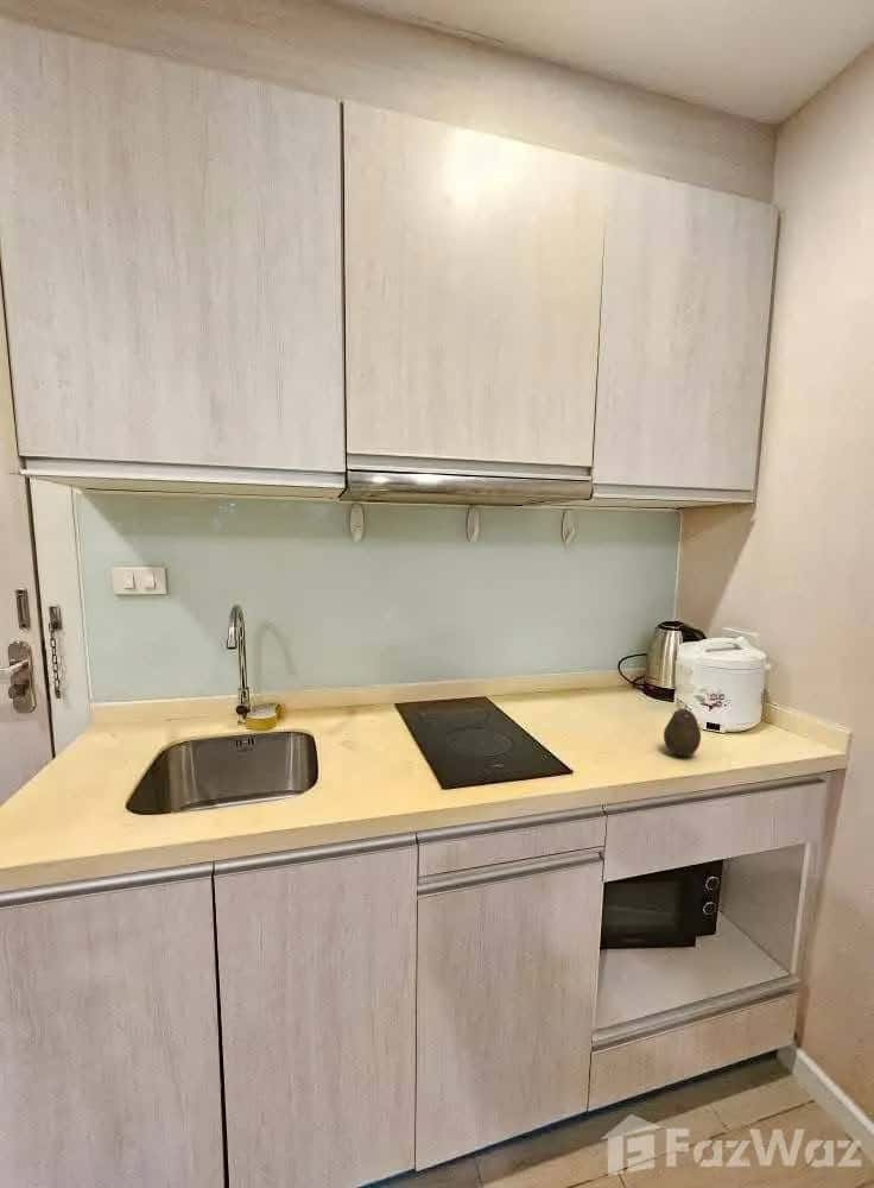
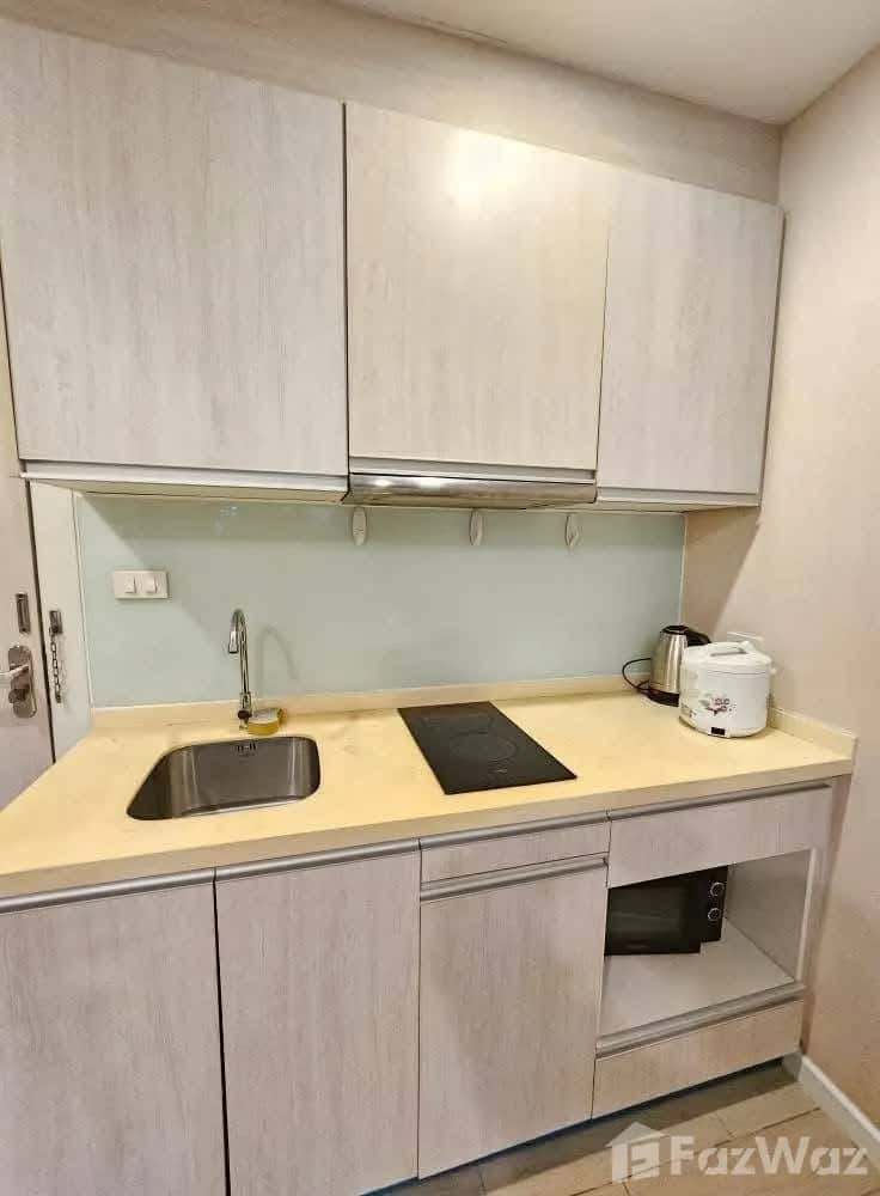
- fruit (682, 731)
